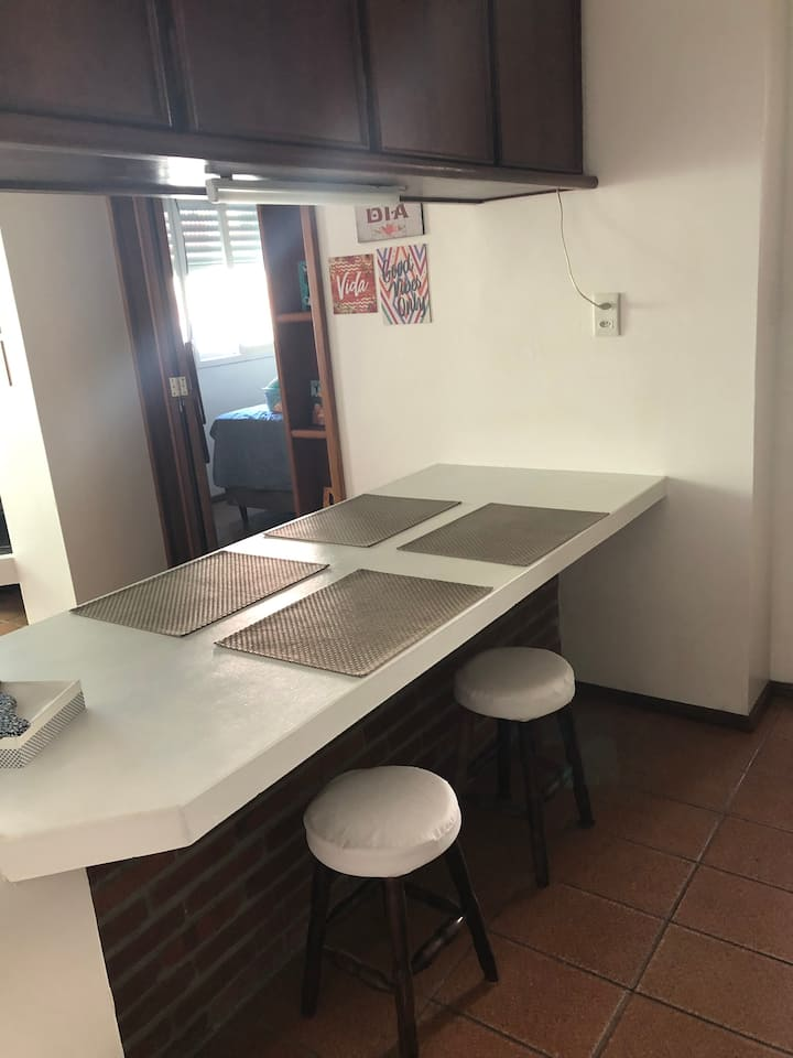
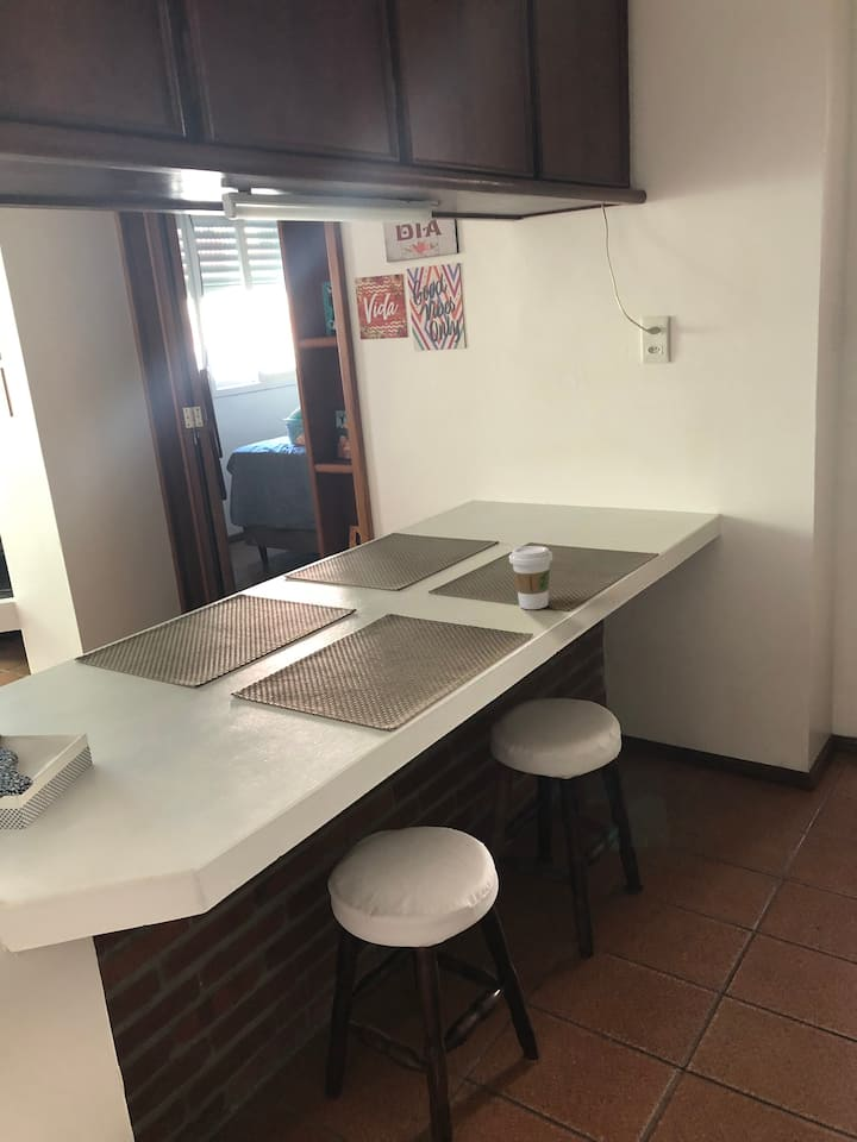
+ coffee cup (531, 577)
